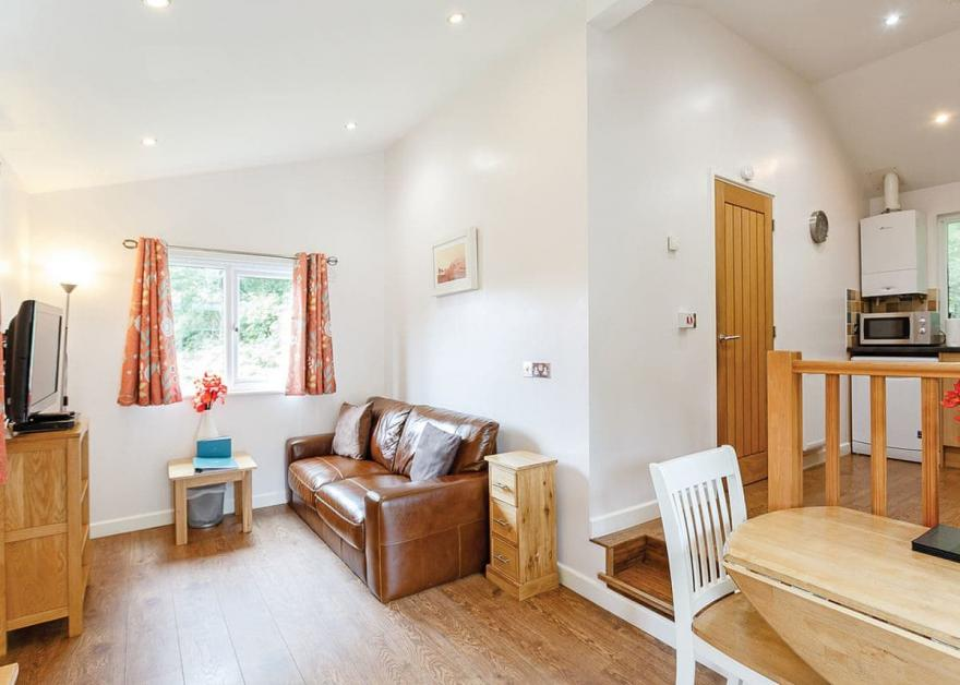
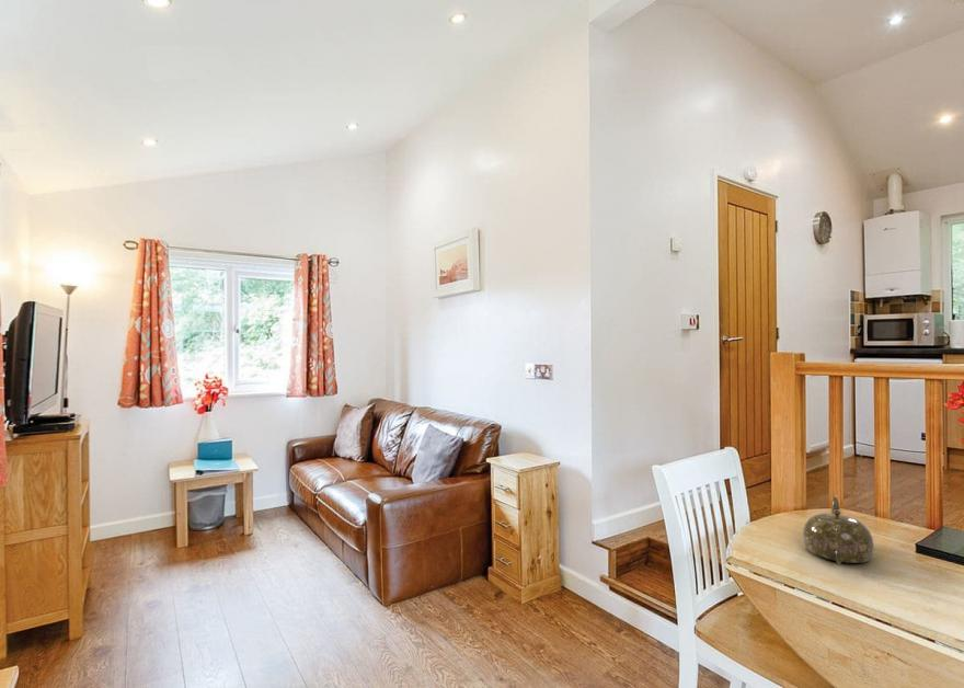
+ teapot (837, 529)
